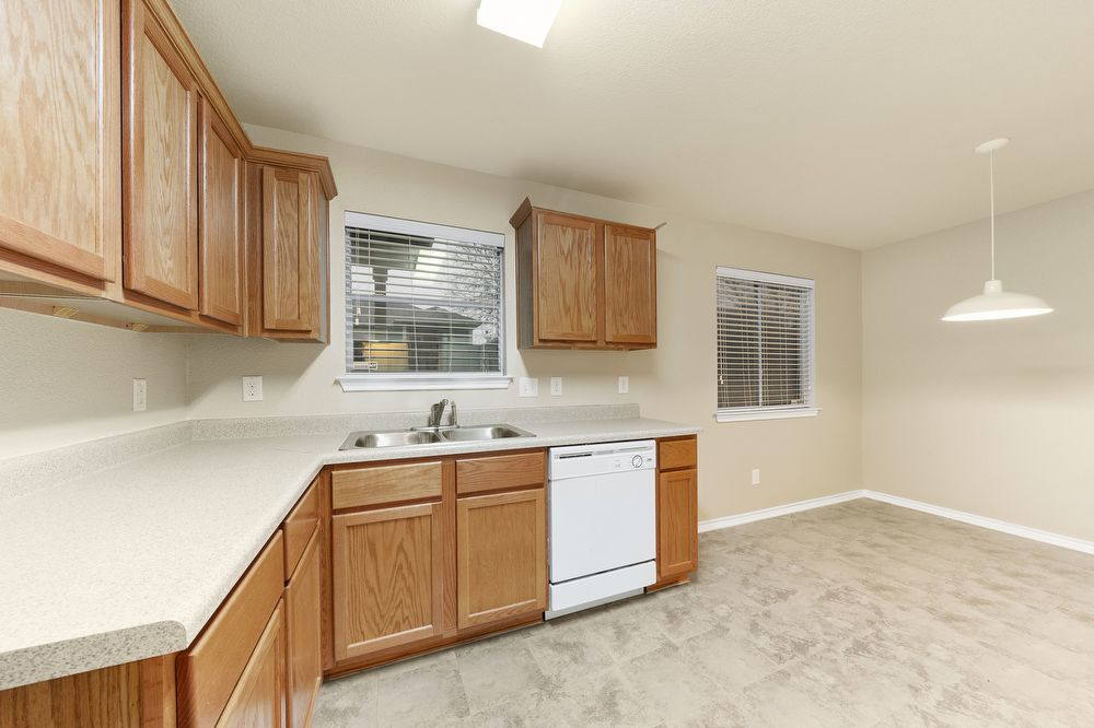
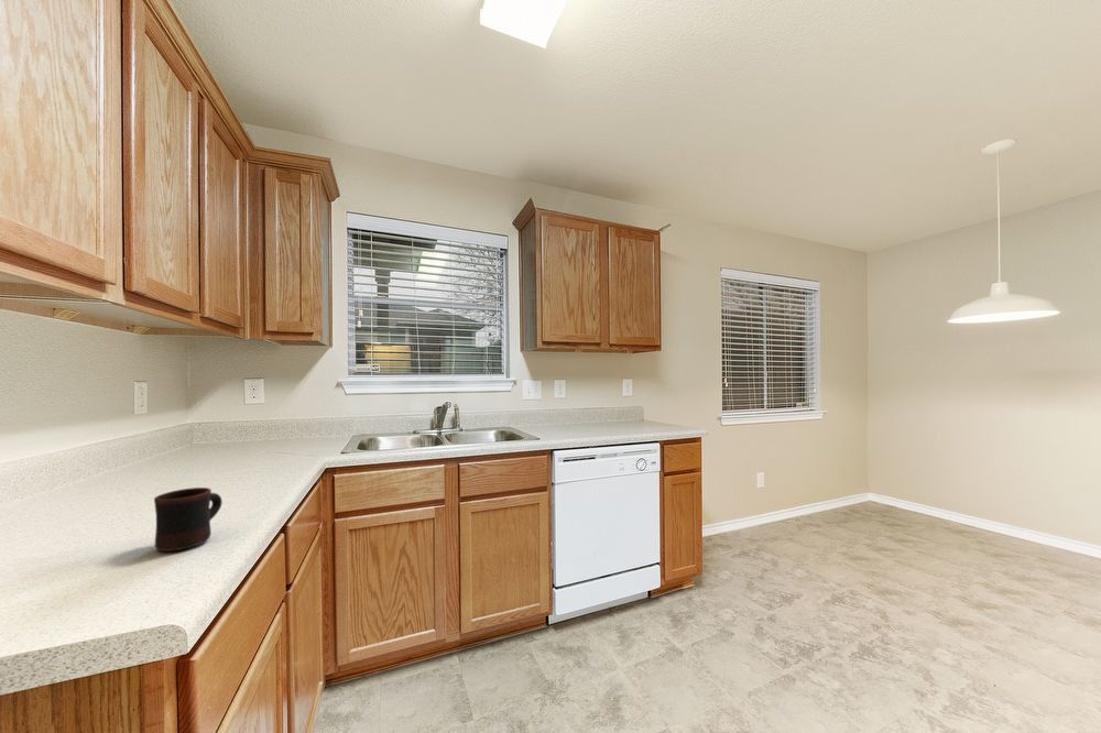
+ mug (193, 515)
